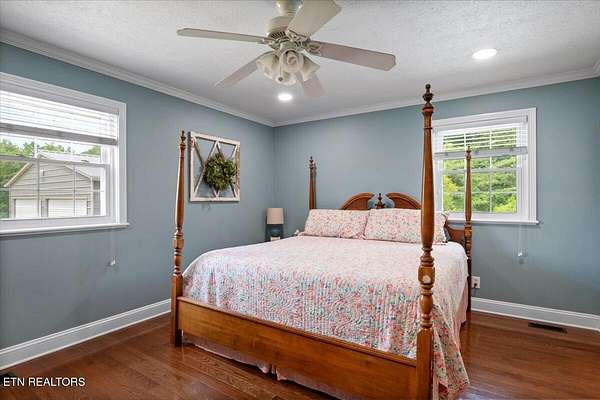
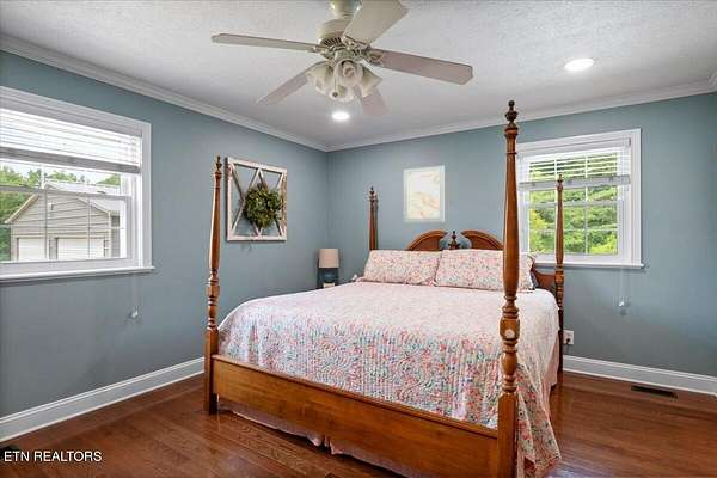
+ wall art (423, 195)
